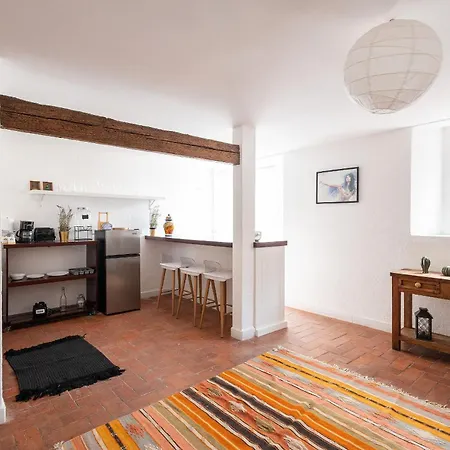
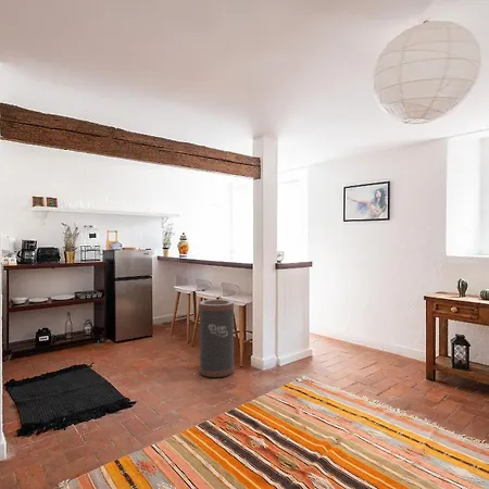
+ trash can (216, 337)
